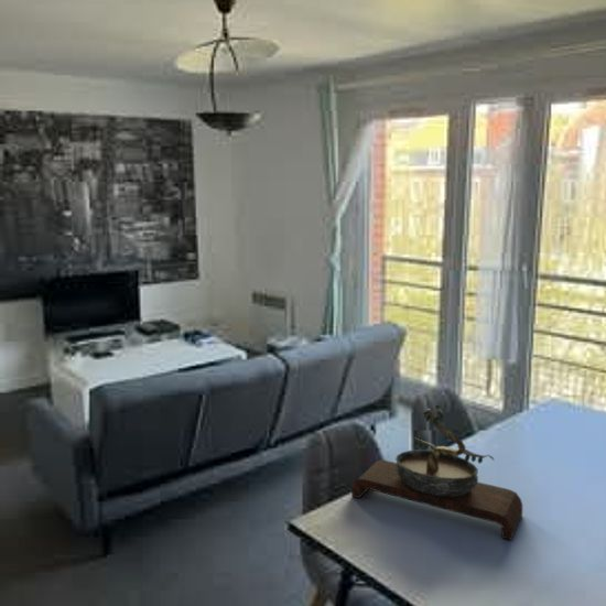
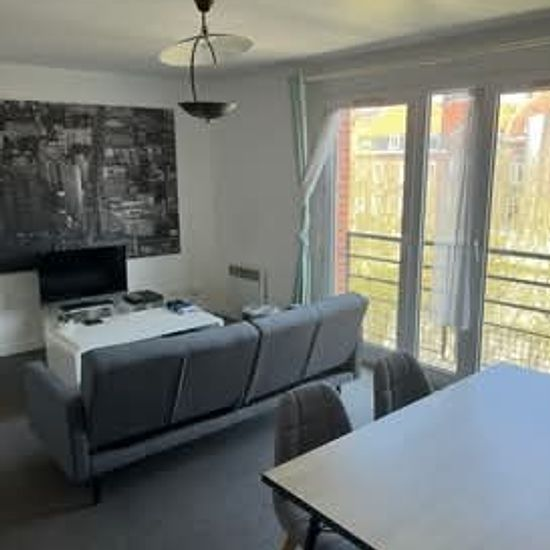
- bonsai tree (435, 453)
